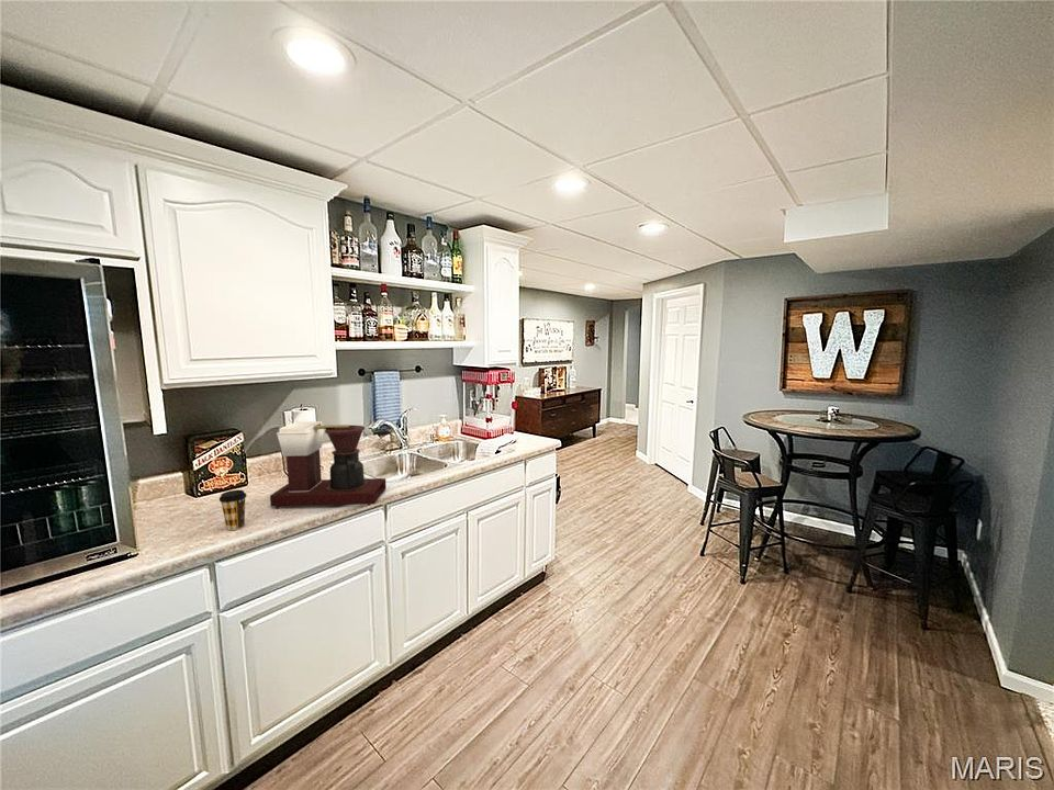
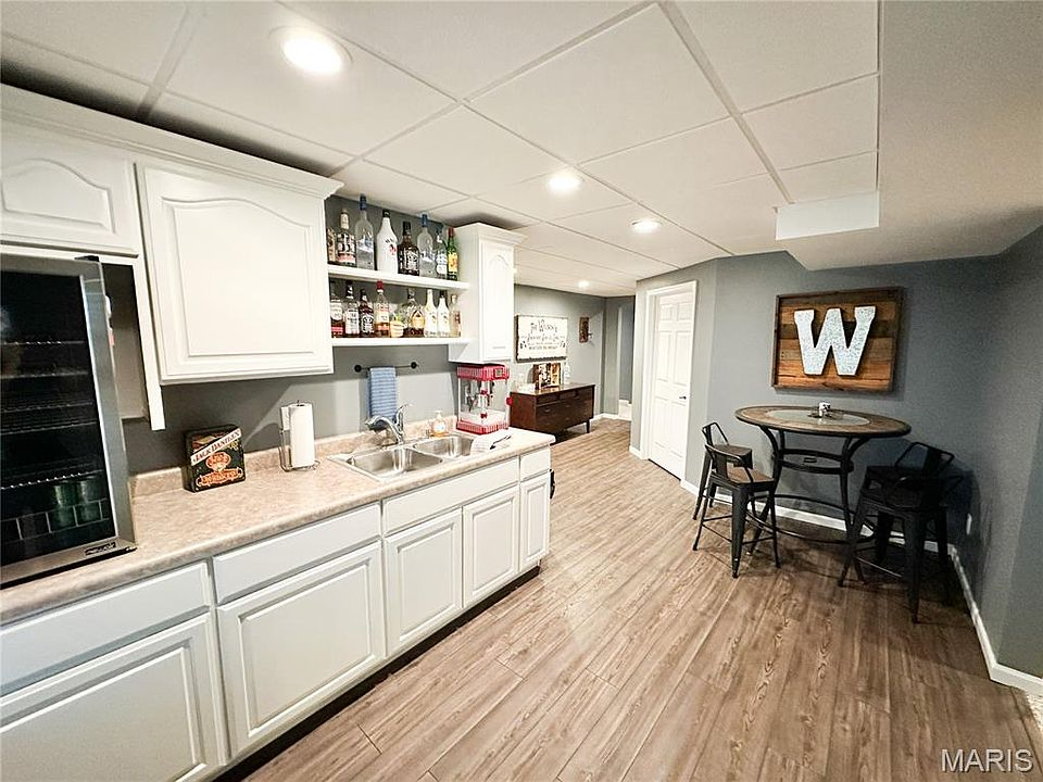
- coffee cup (234, 509)
- coffee maker (333, 464)
